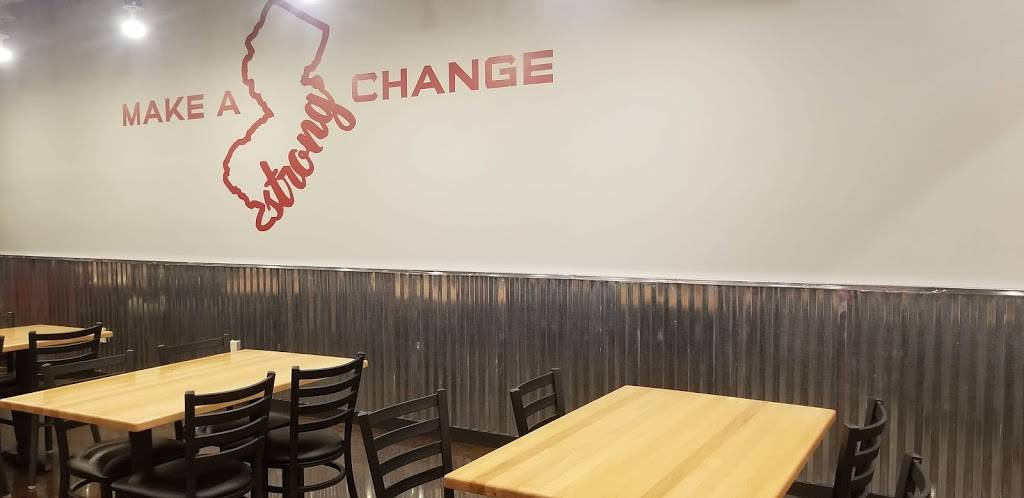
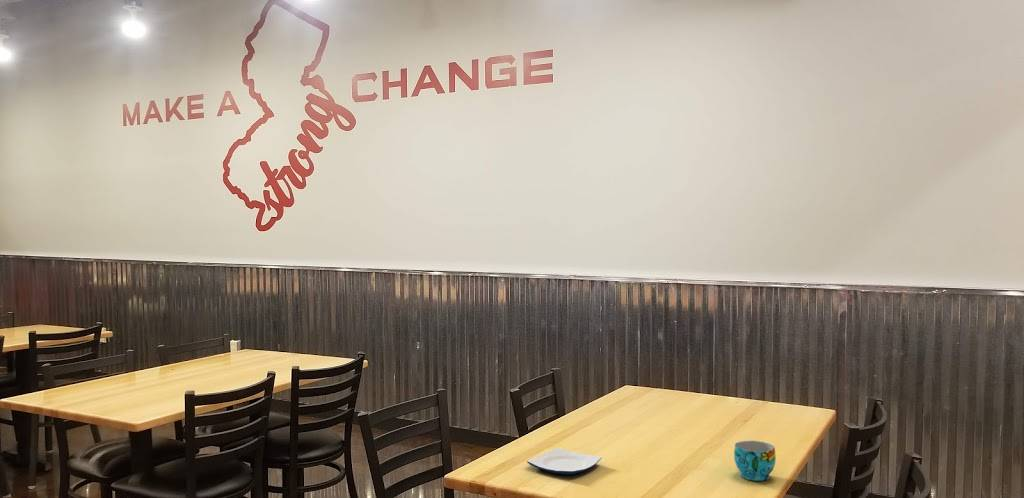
+ cup (752, 460)
+ plate (564, 462)
